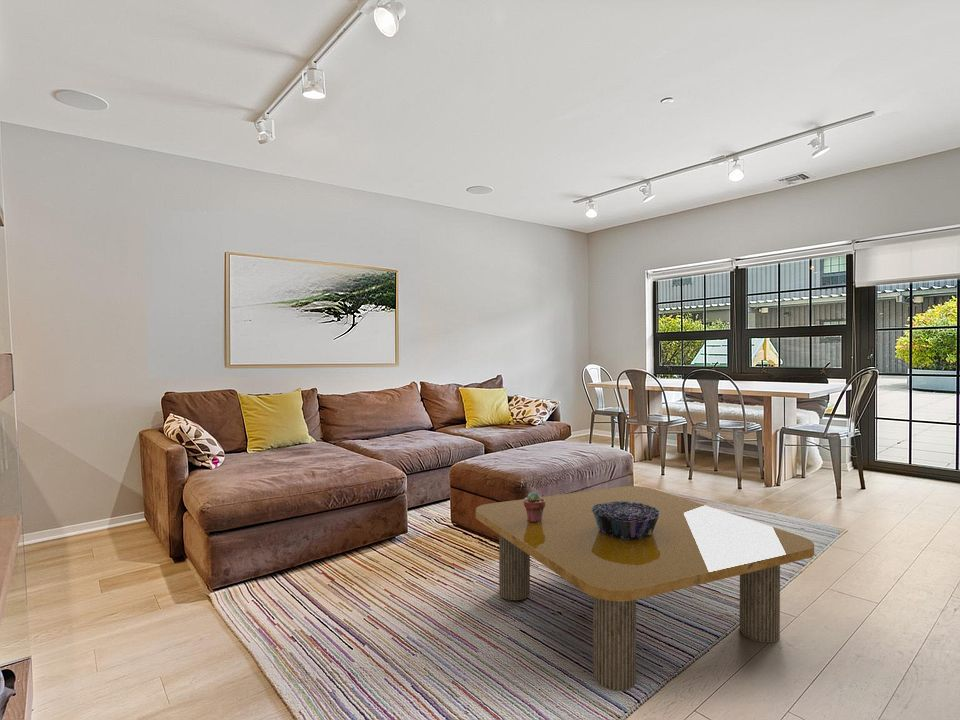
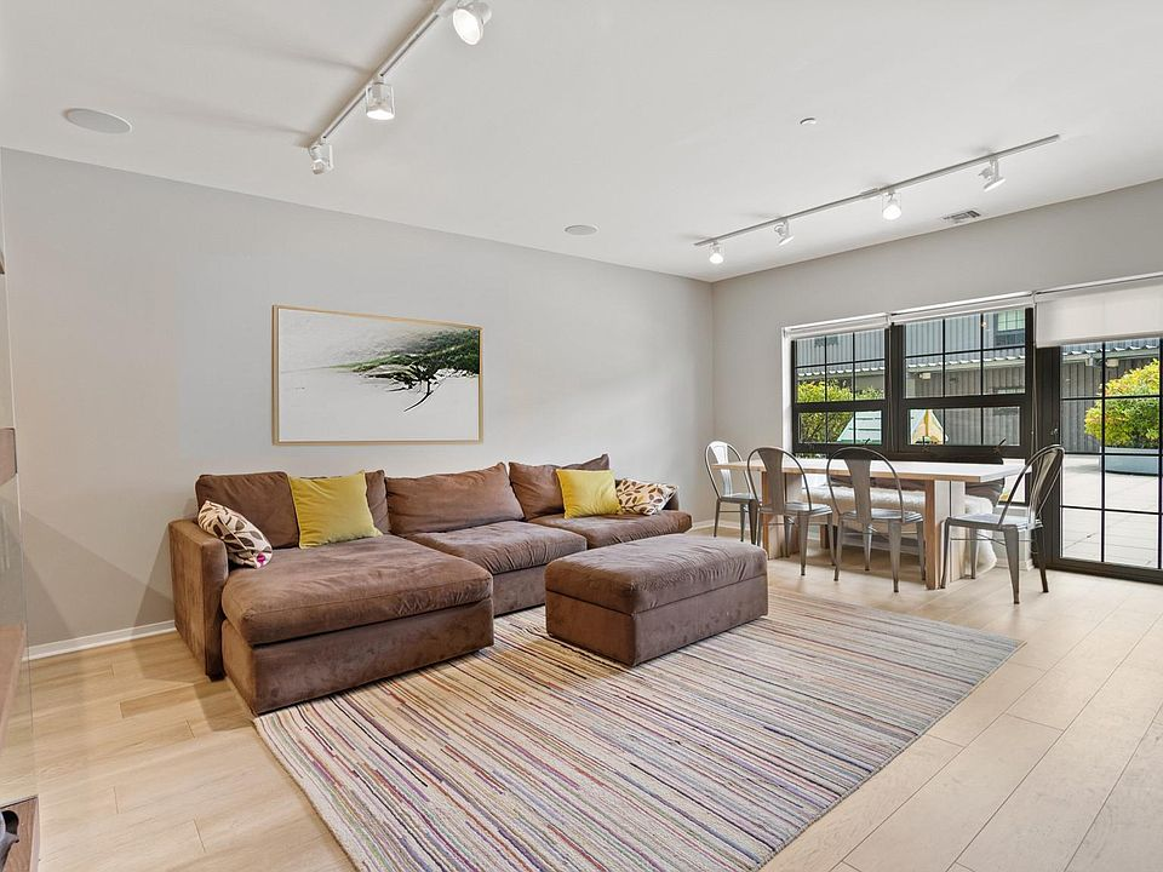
- coffee table (627, 567)
- decorative bowl (625, 519)
- potted succulent (534, 505)
